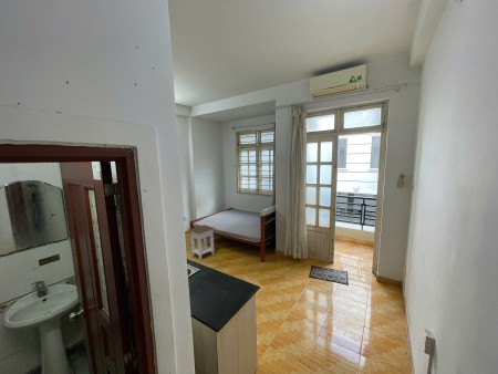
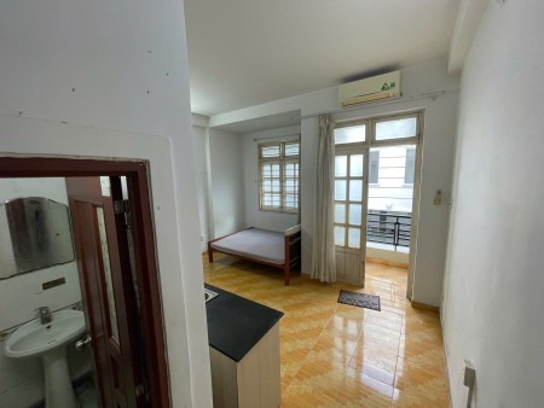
- nightstand (200, 241)
